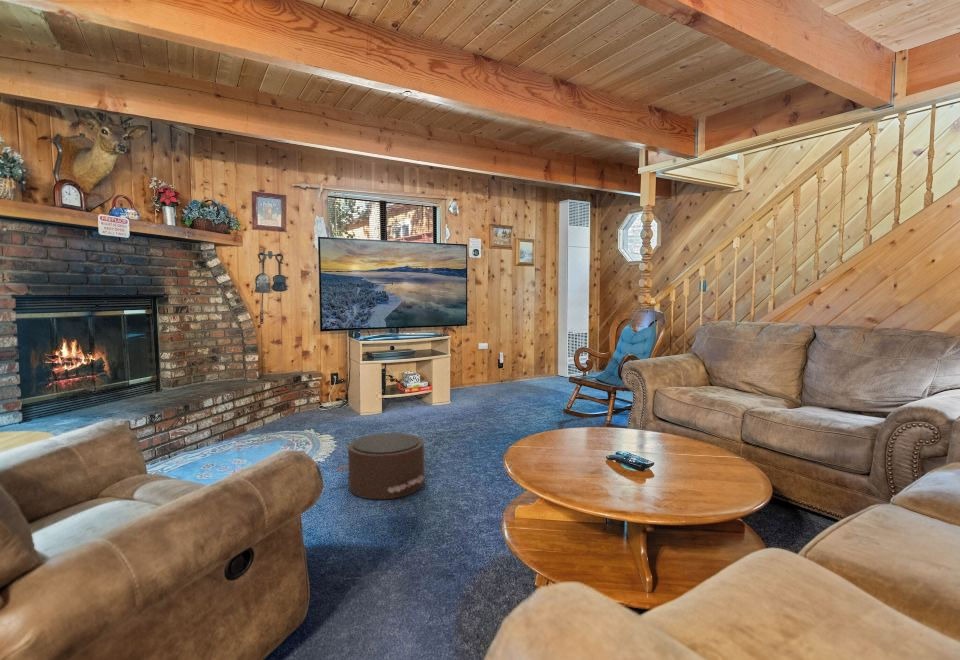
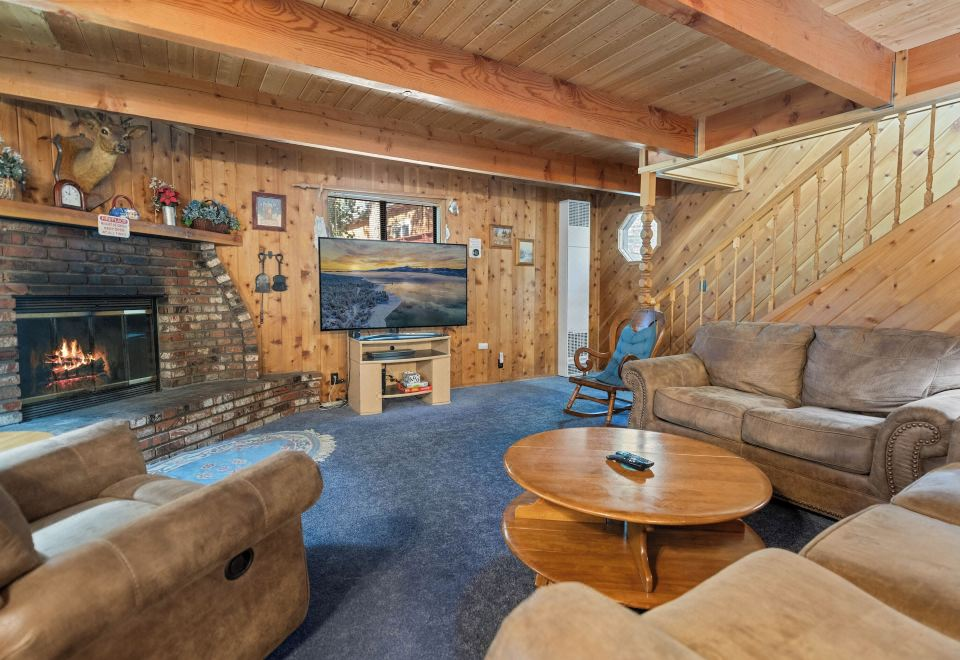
- pouf (381, 464)
